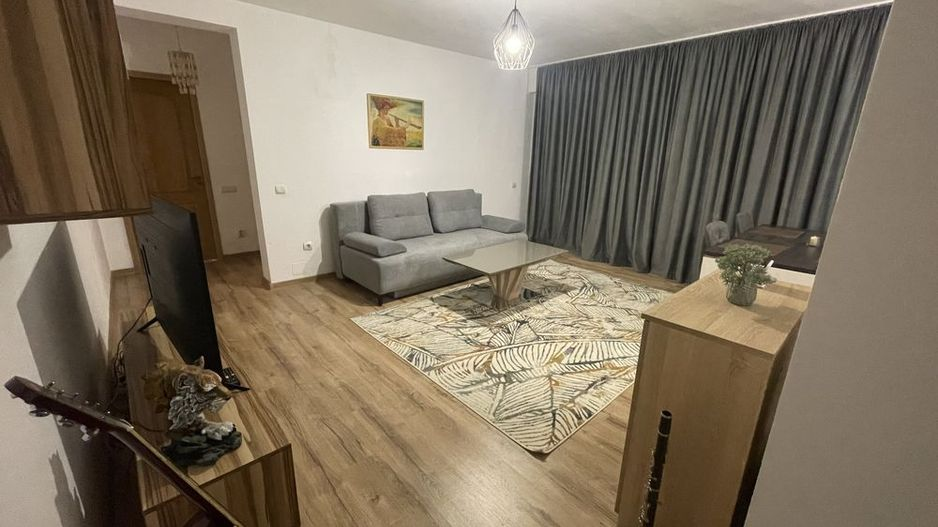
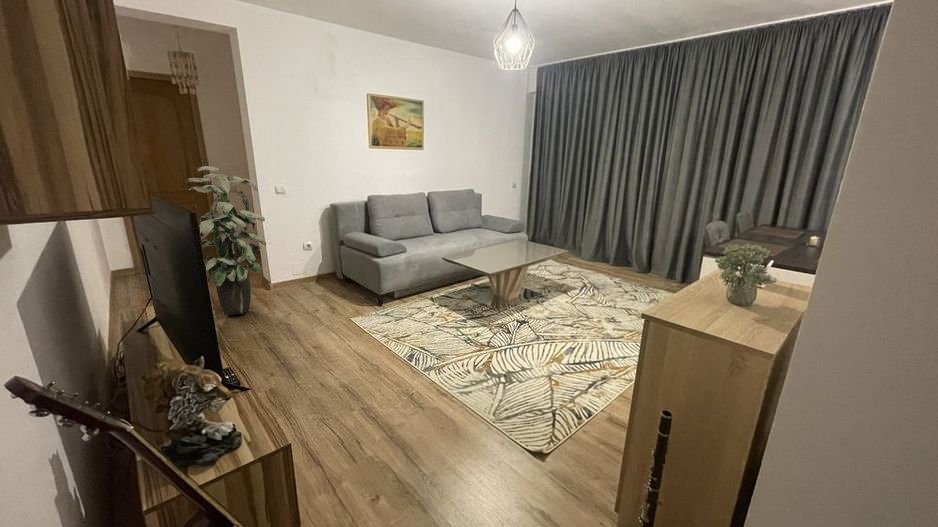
+ indoor plant (224, 242)
